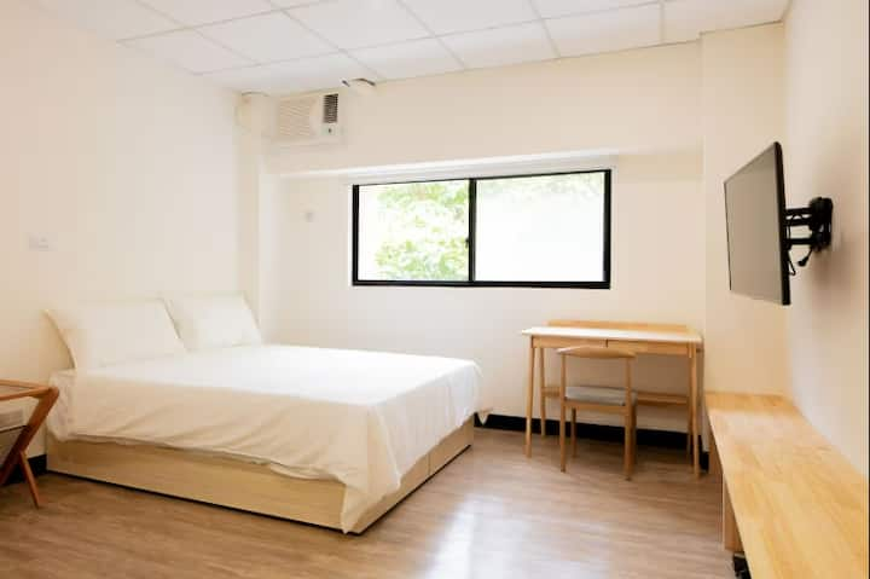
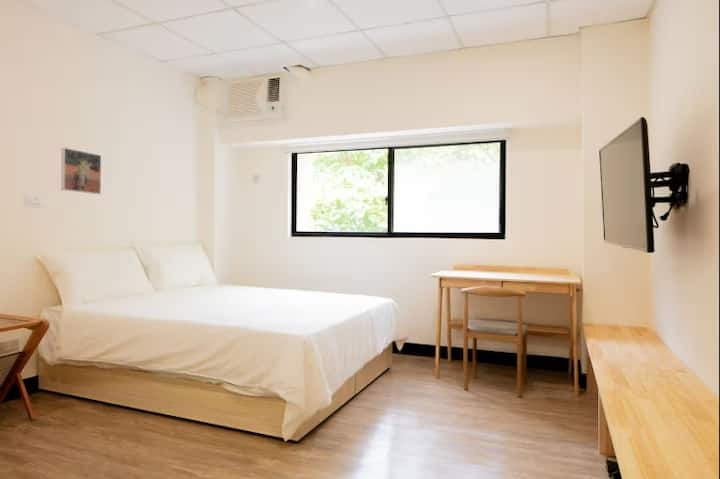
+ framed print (81, 171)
